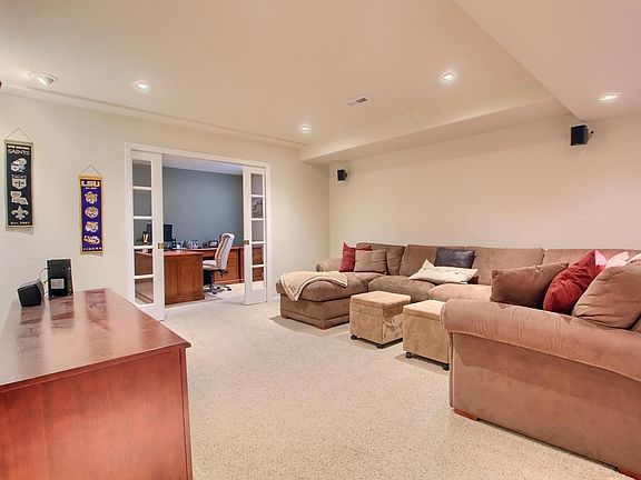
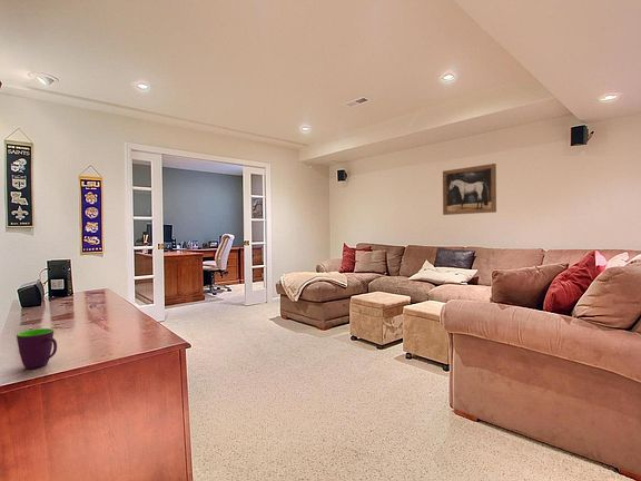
+ mug (40, 349)
+ wall art (467, 190)
